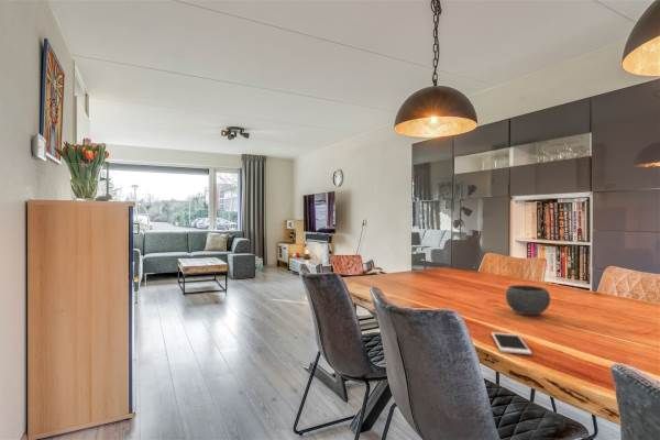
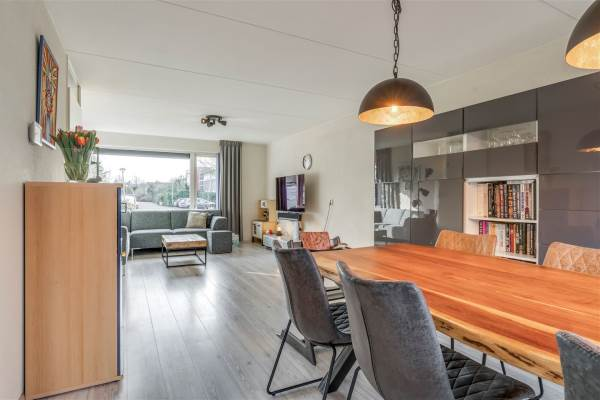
- bowl (527, 300)
- cell phone (509, 342)
